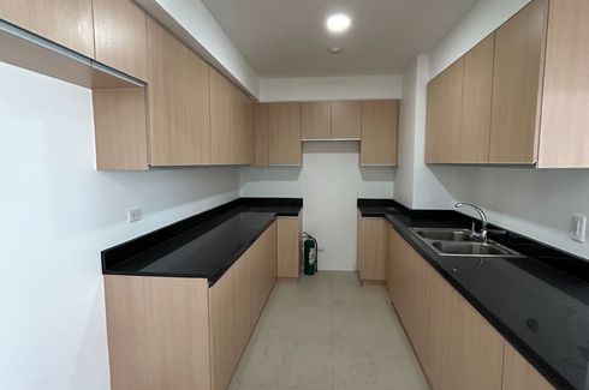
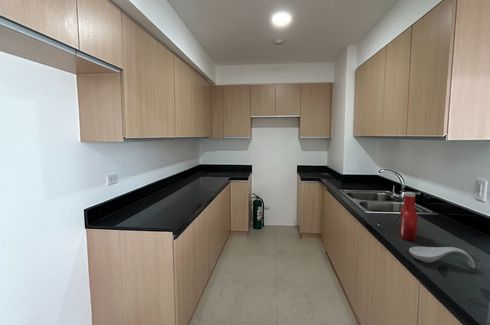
+ spoon rest (440, 254)
+ soap bottle (408, 214)
